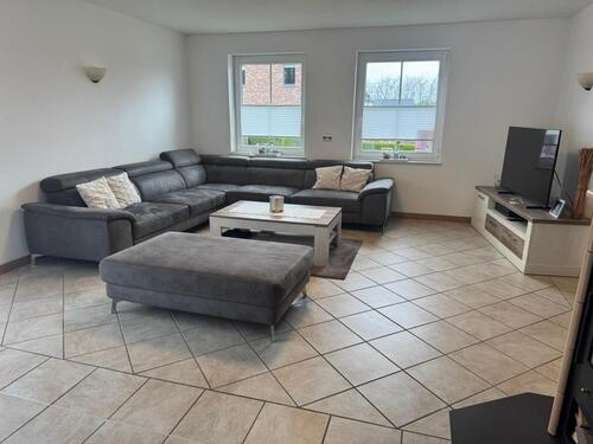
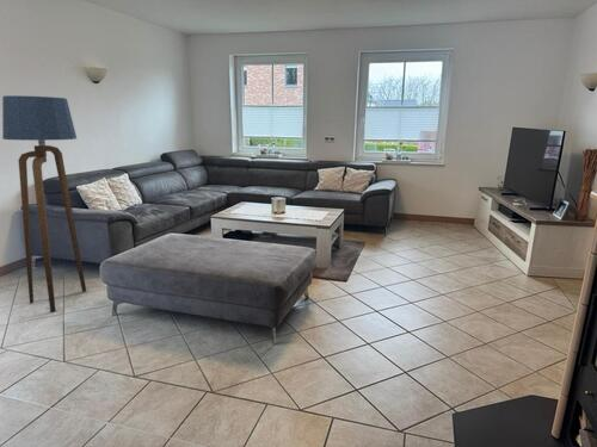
+ floor lamp (44, 204)
